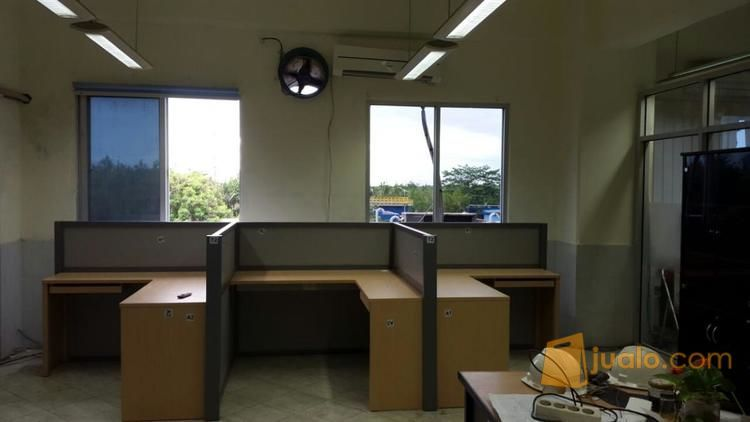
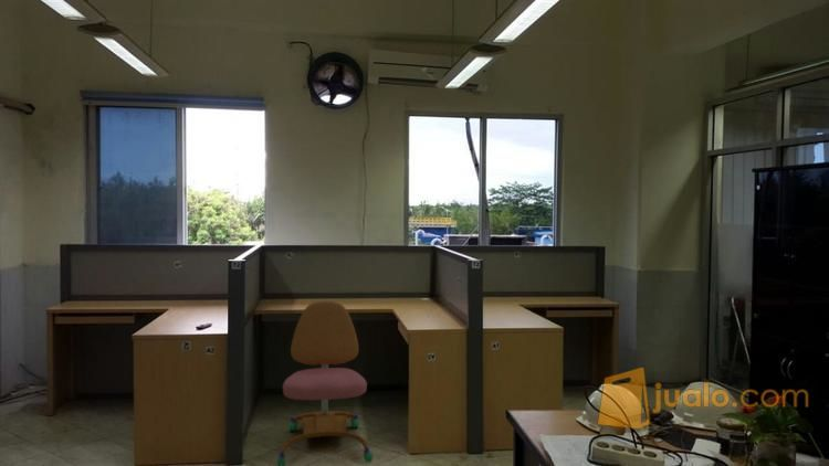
+ office chair (325, 375)
